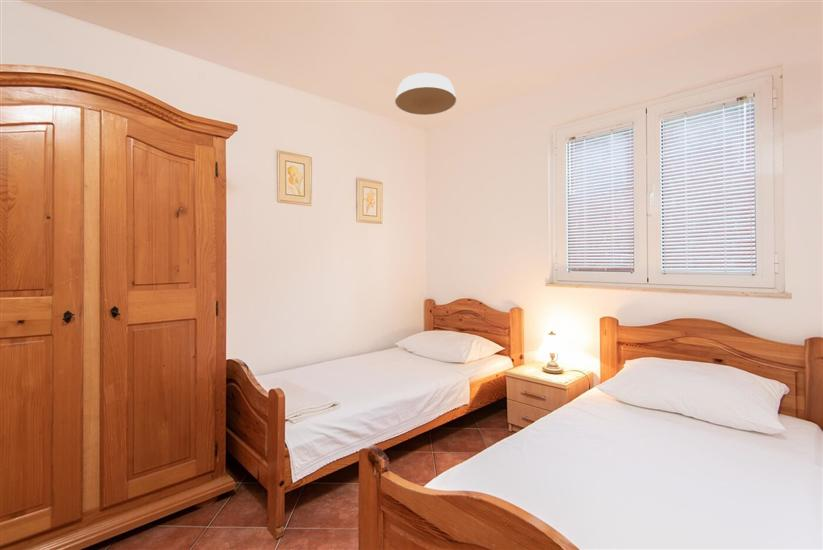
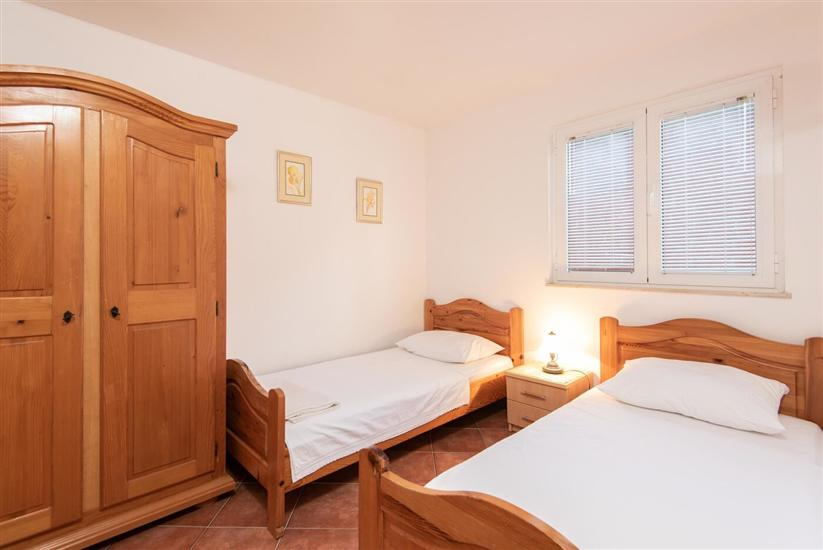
- ceiling light (425, 93)
